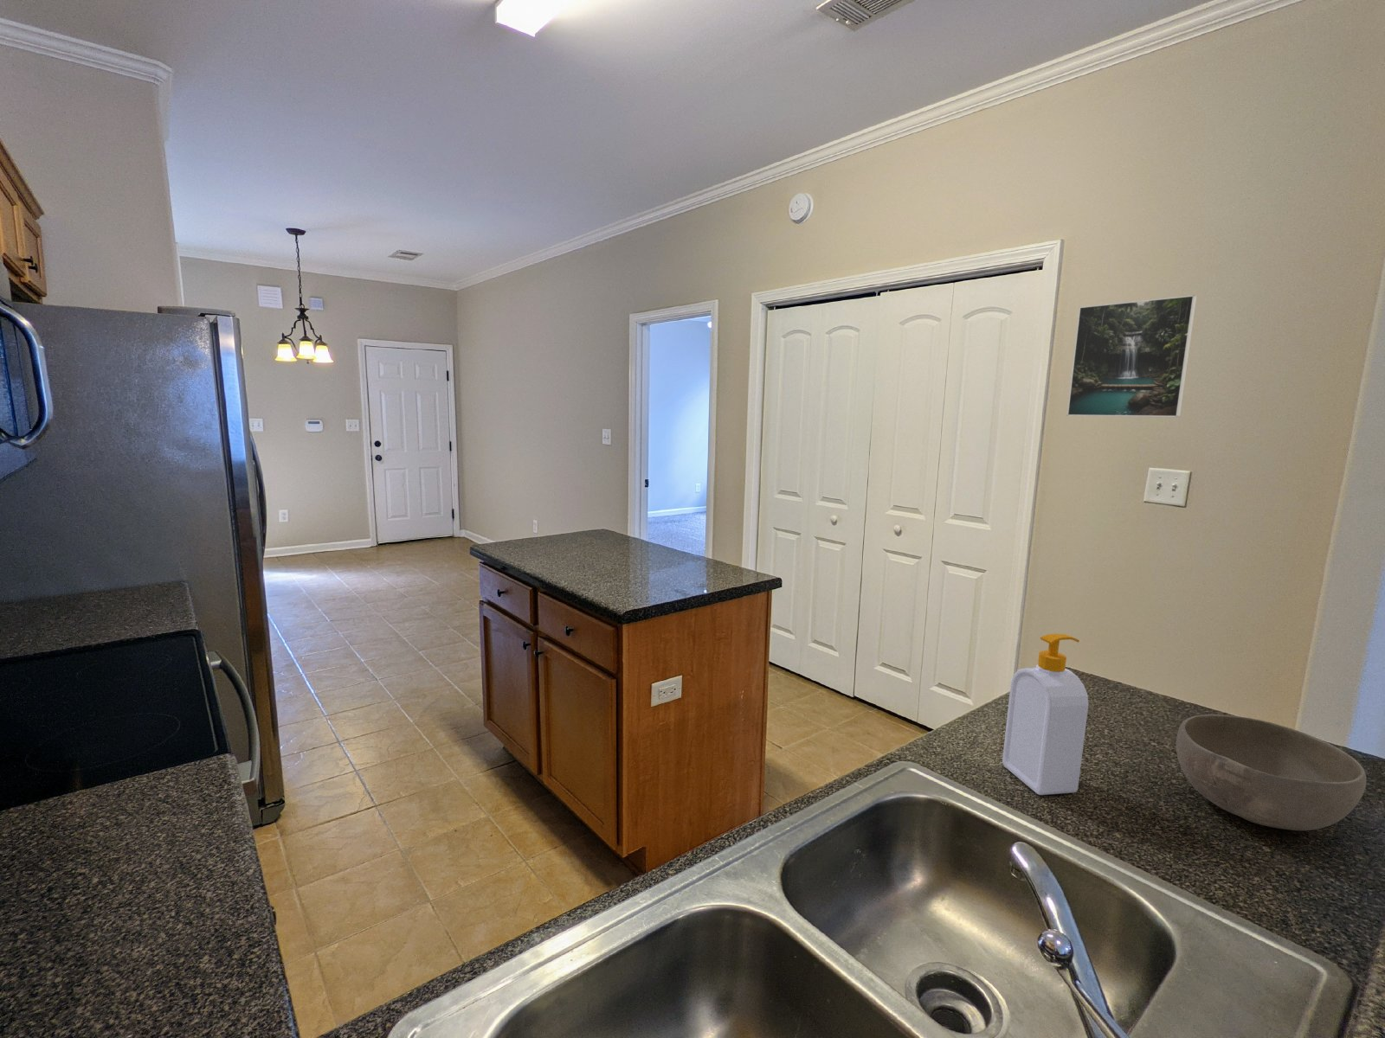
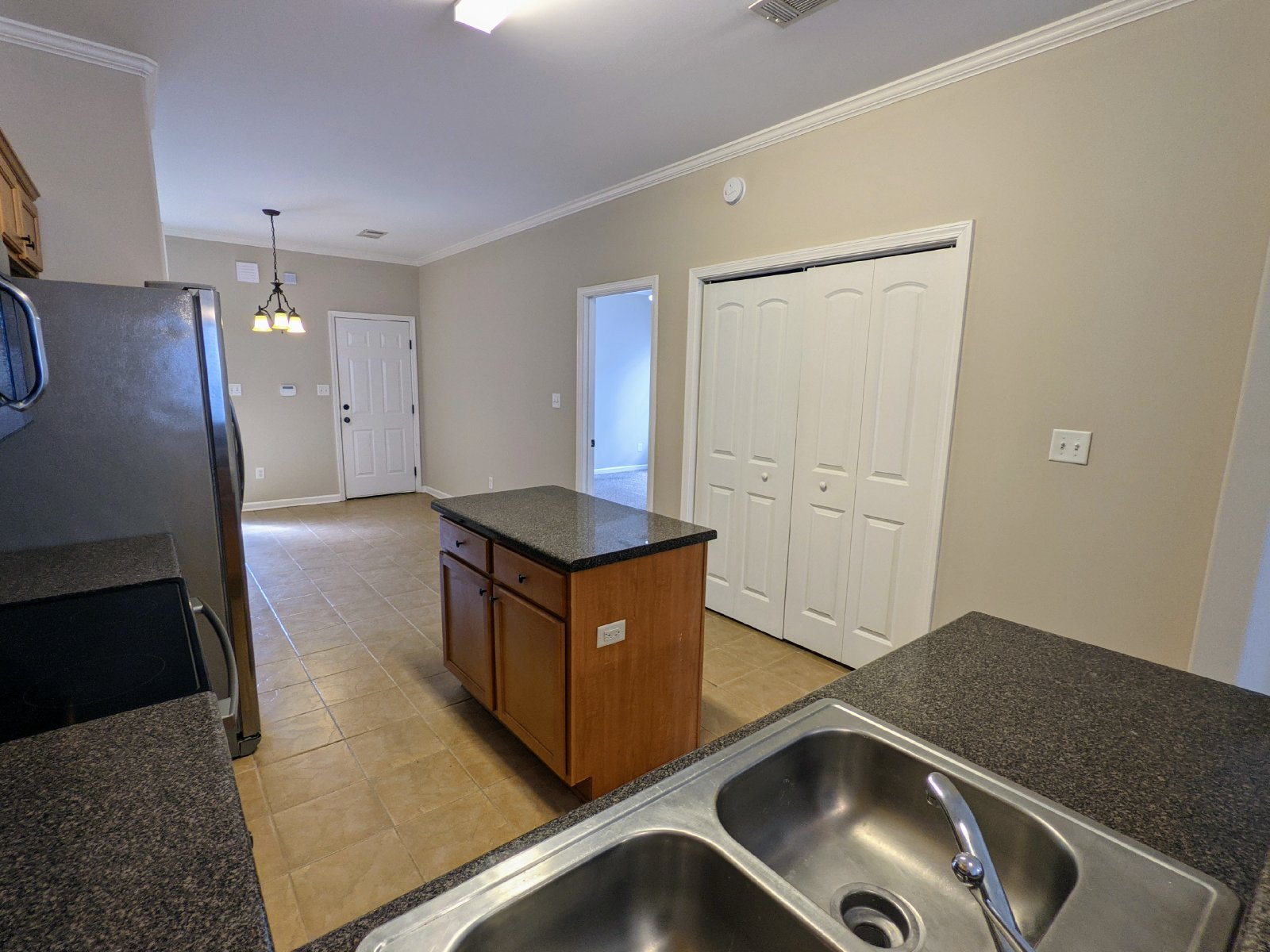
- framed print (1127, 360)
- bowl (1261, 777)
- soap bottle (1048, 709)
